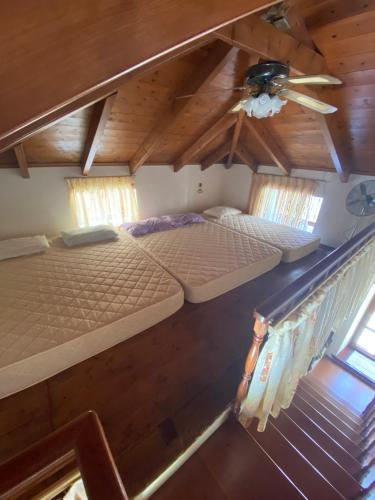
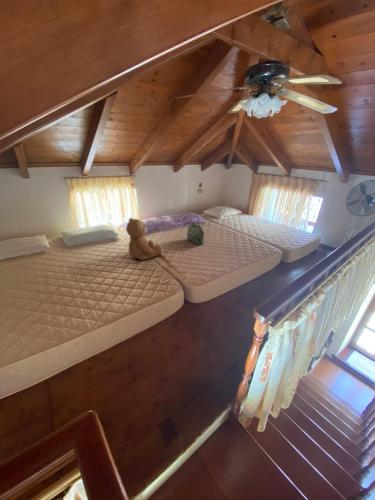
+ tote bag (196, 229)
+ teddy bear (142, 238)
